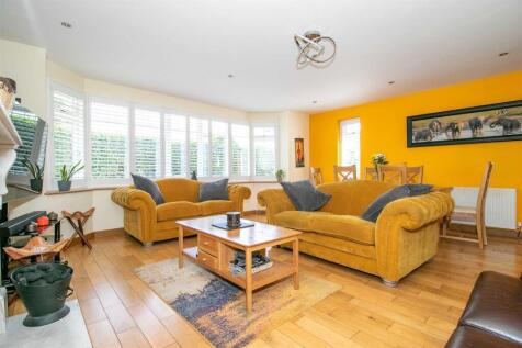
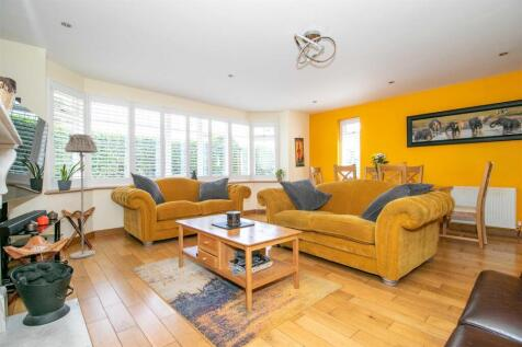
+ floor lamp (81, 195)
